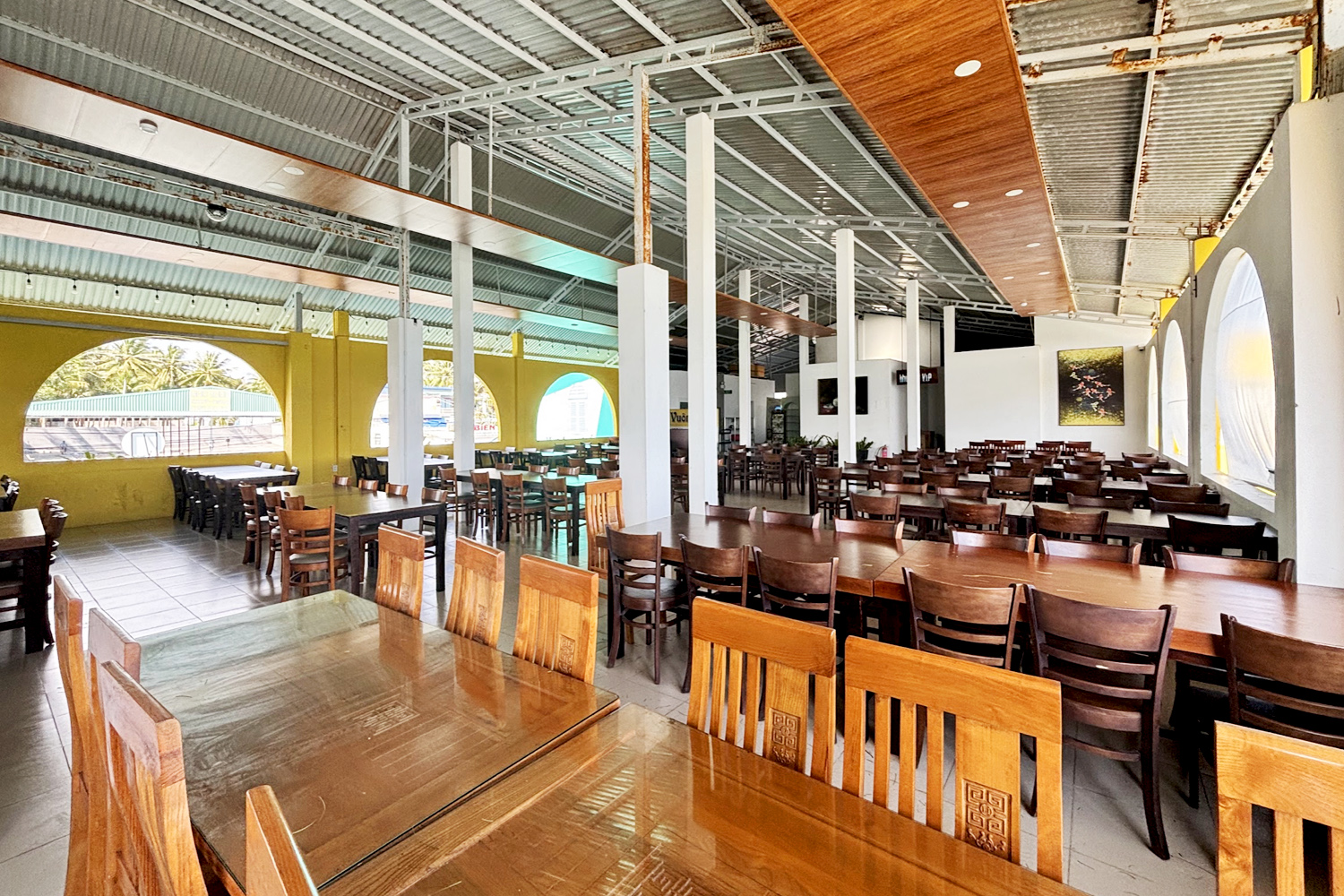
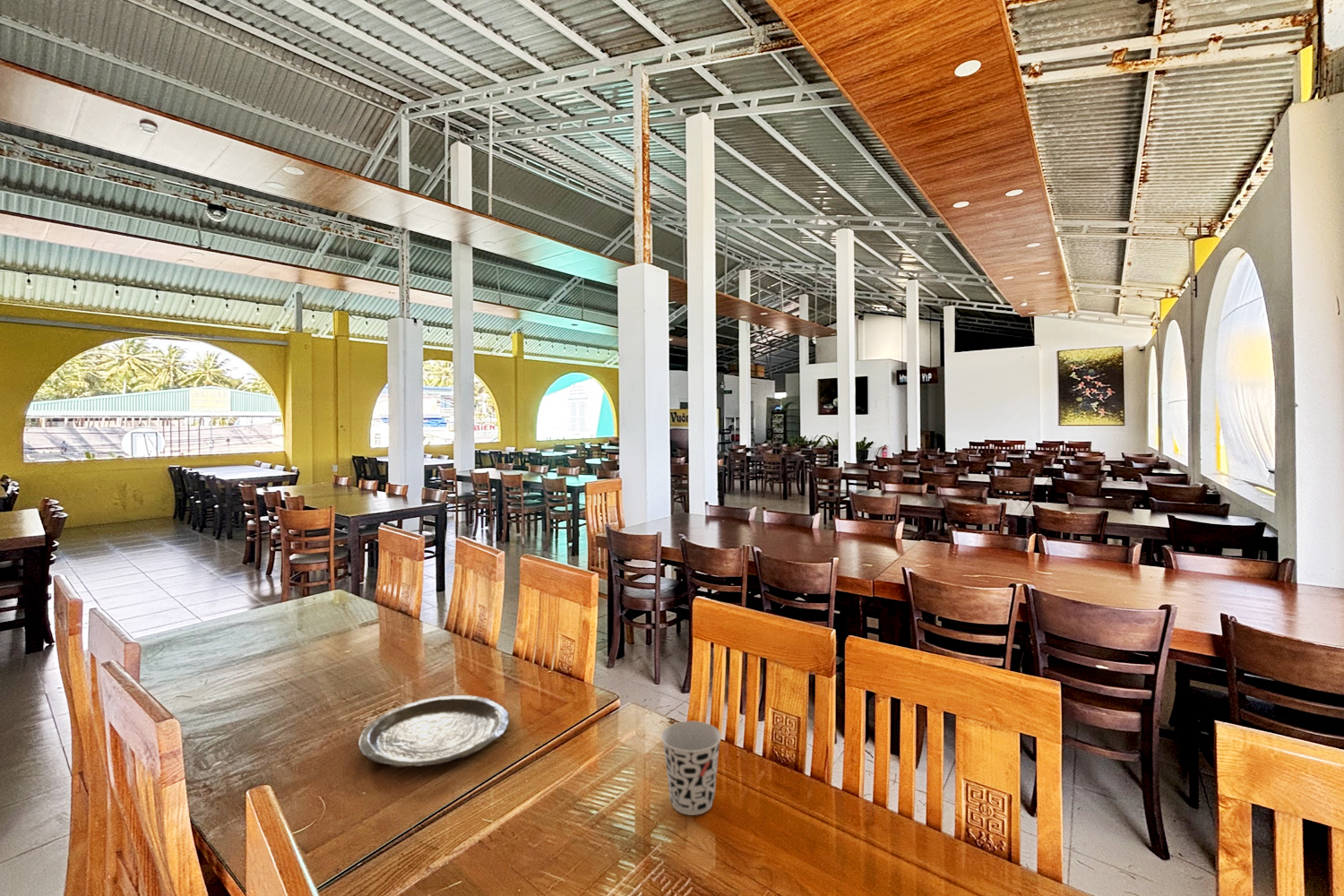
+ plate (437, 729)
+ cup (691, 768)
